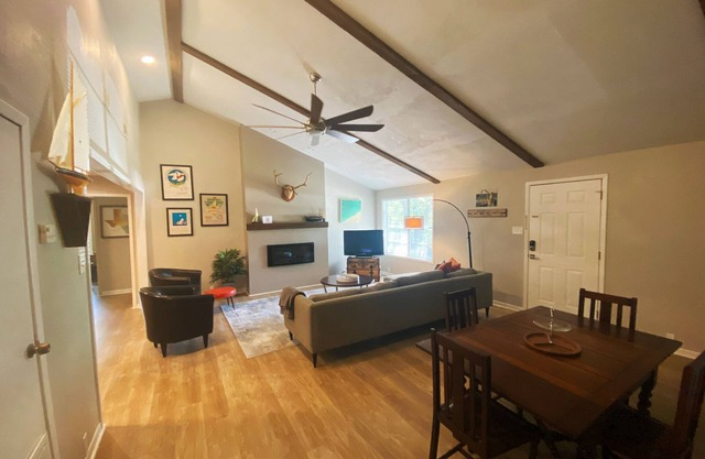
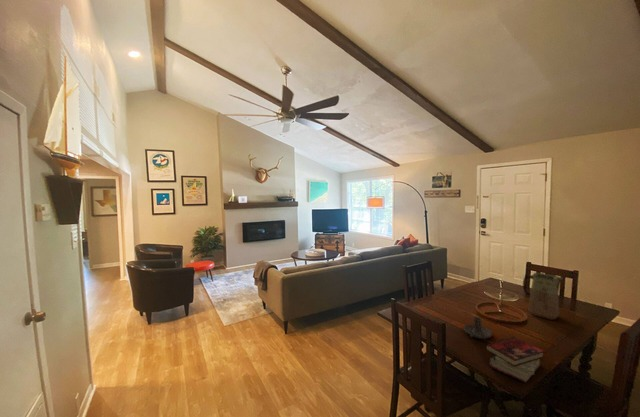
+ vase (541, 294)
+ book (514, 356)
+ candle holder (476, 327)
